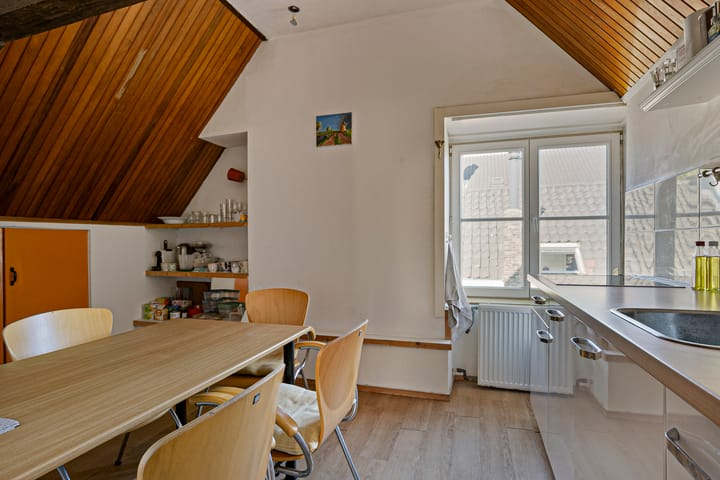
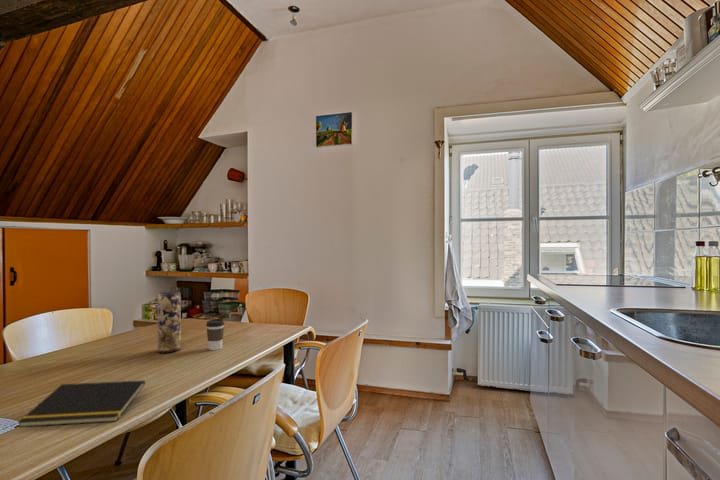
+ vase (169, 321)
+ notepad (87, 401)
+ coffee cup (215, 334)
